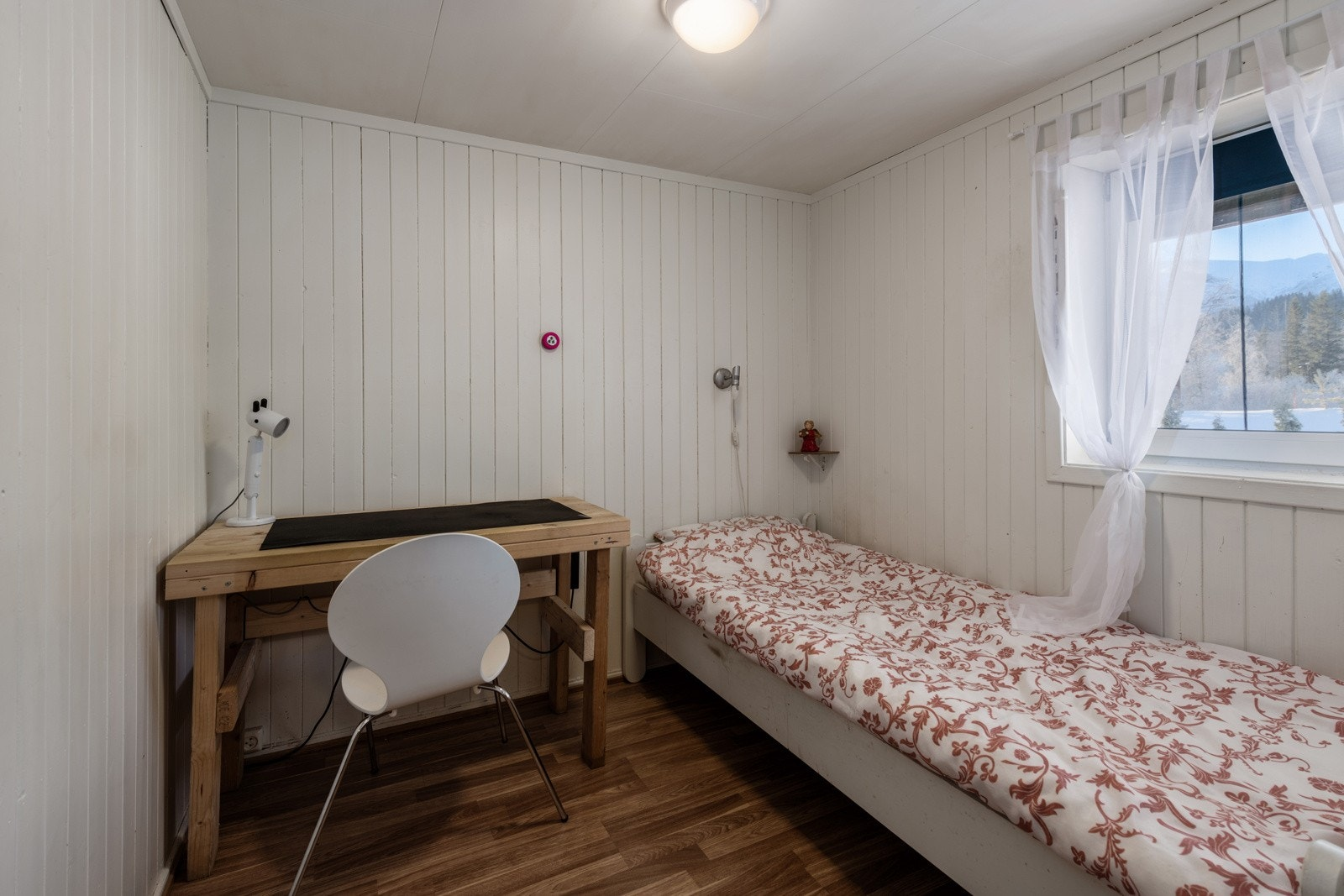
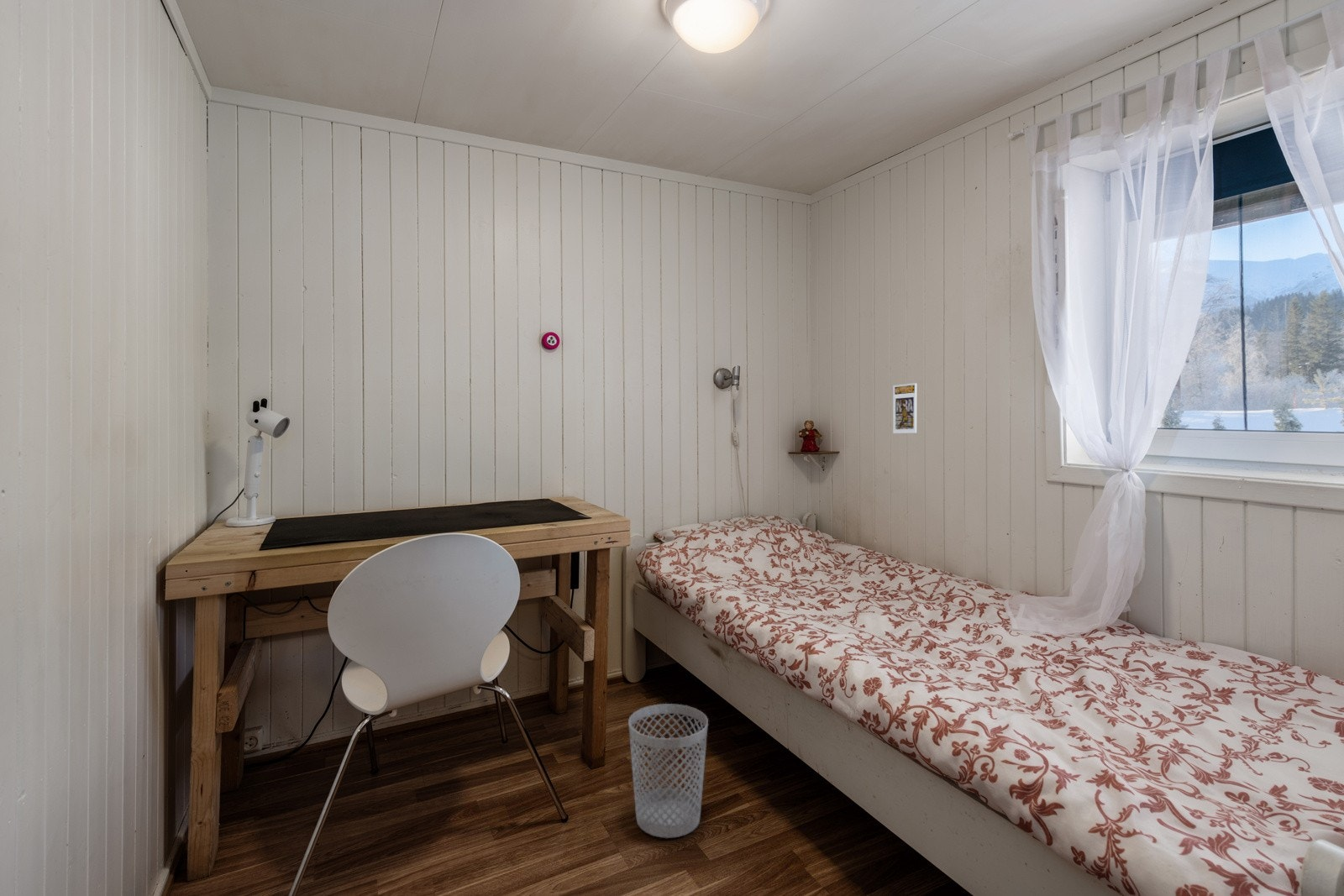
+ wastebasket (668, 769)
+ trading card display case (904, 408)
